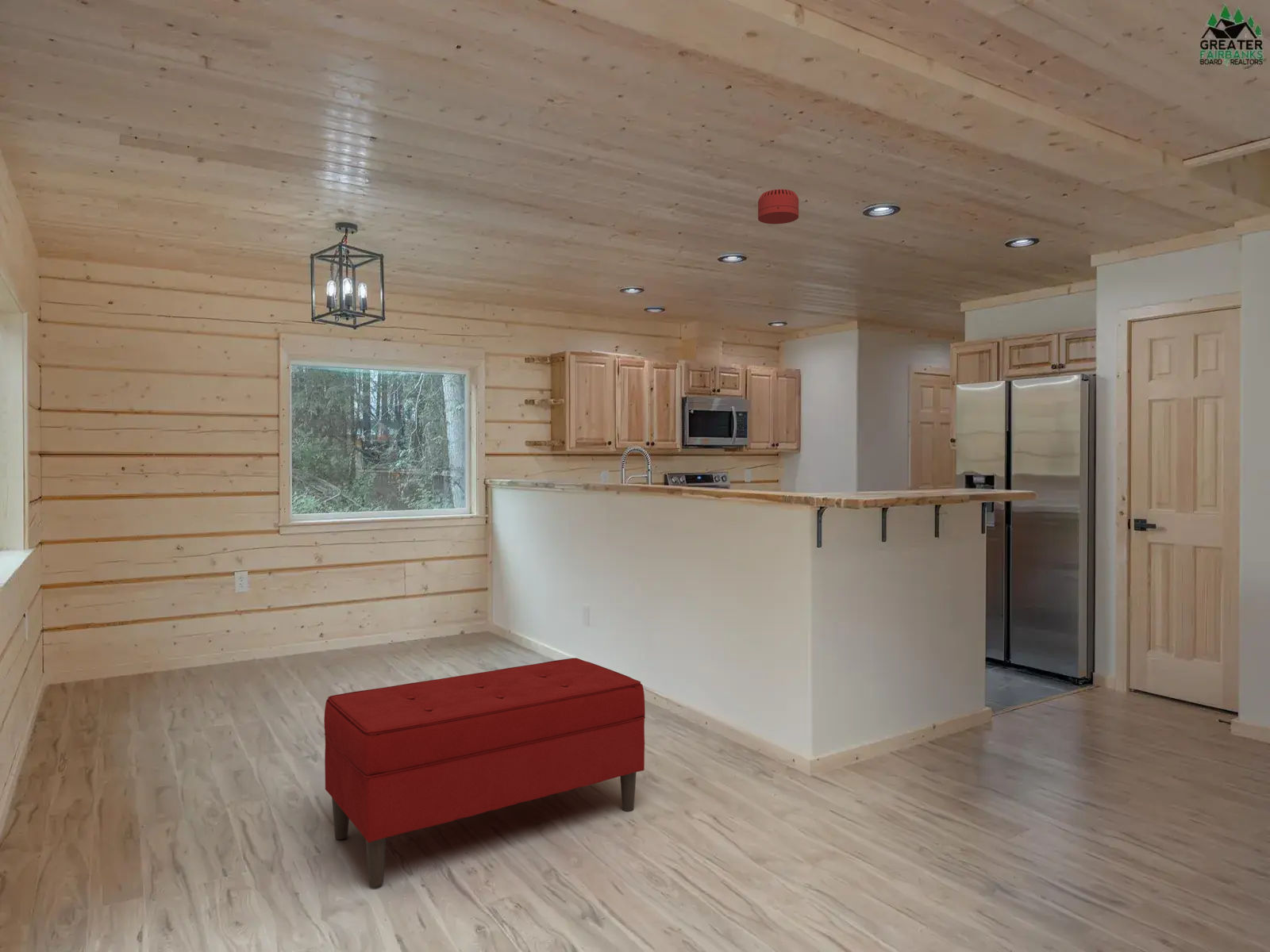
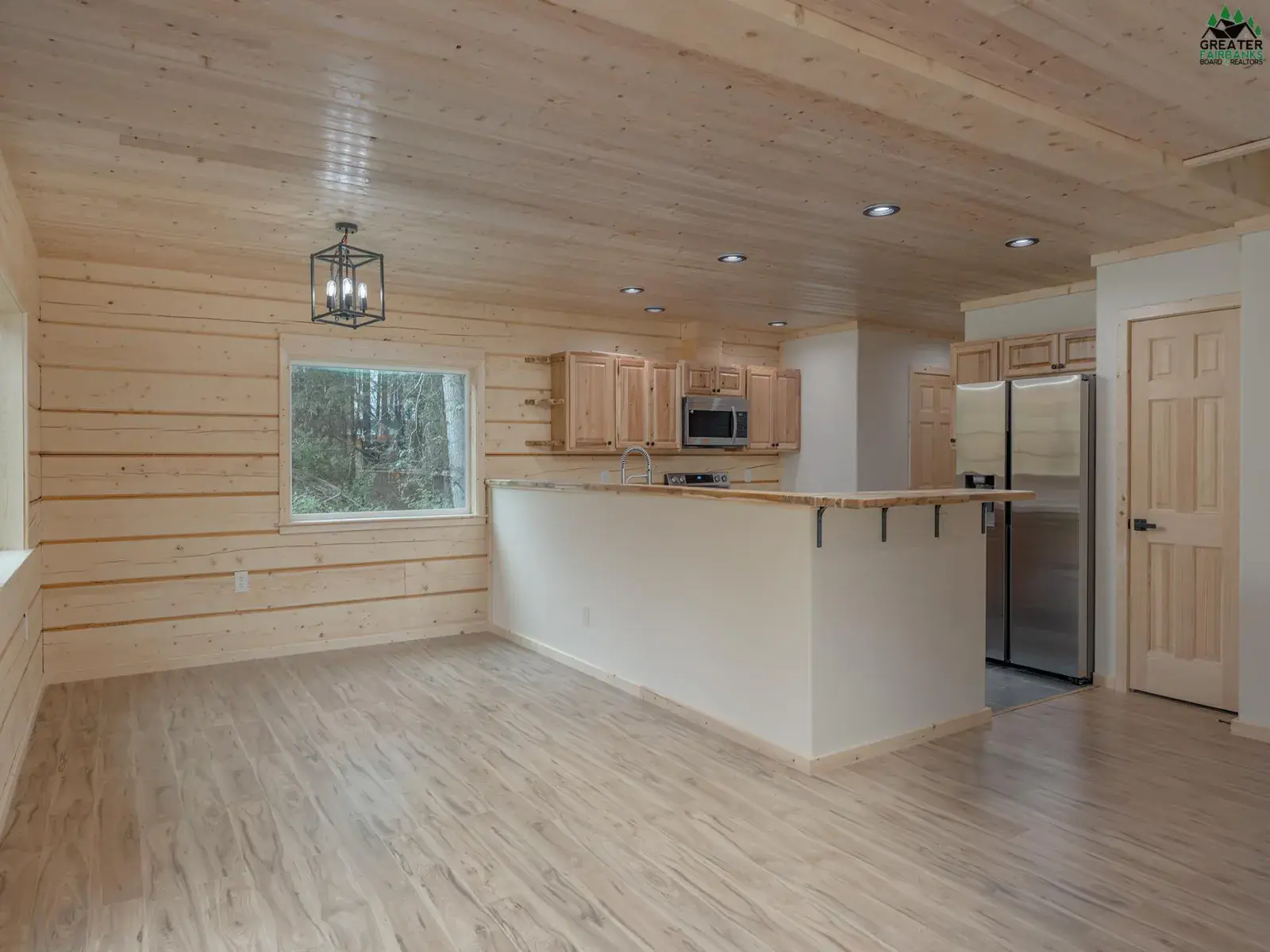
- smoke detector (778, 205)
- bench (490, 755)
